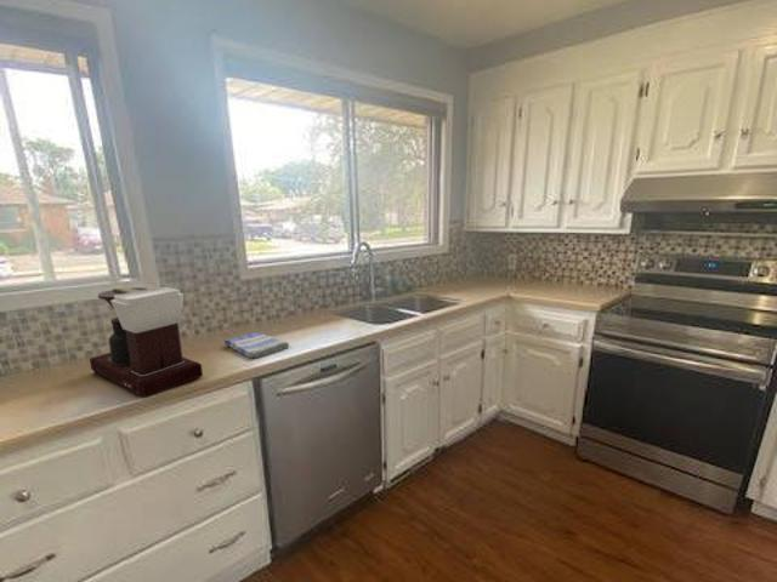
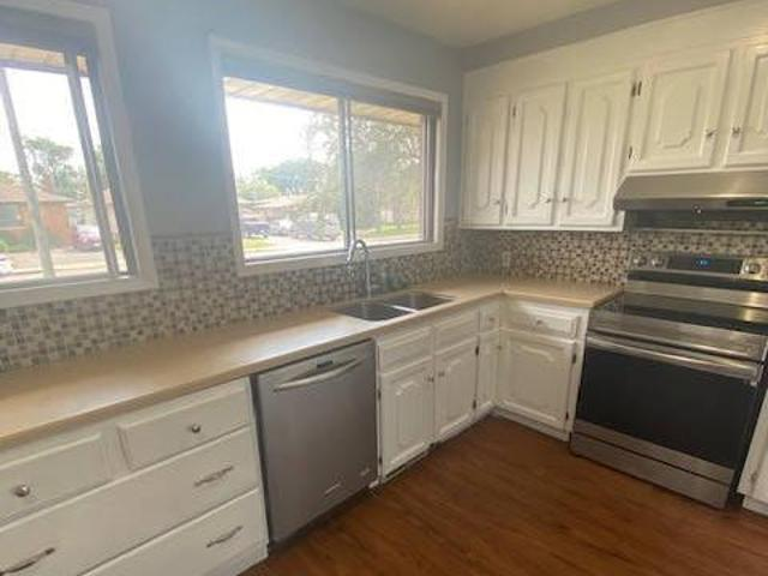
- dish towel (256, 343)
- coffee maker (140, 332)
